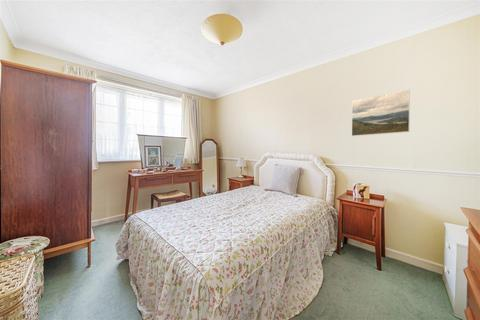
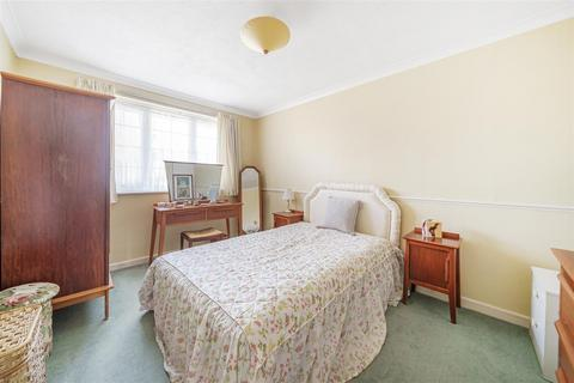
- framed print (378, 115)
